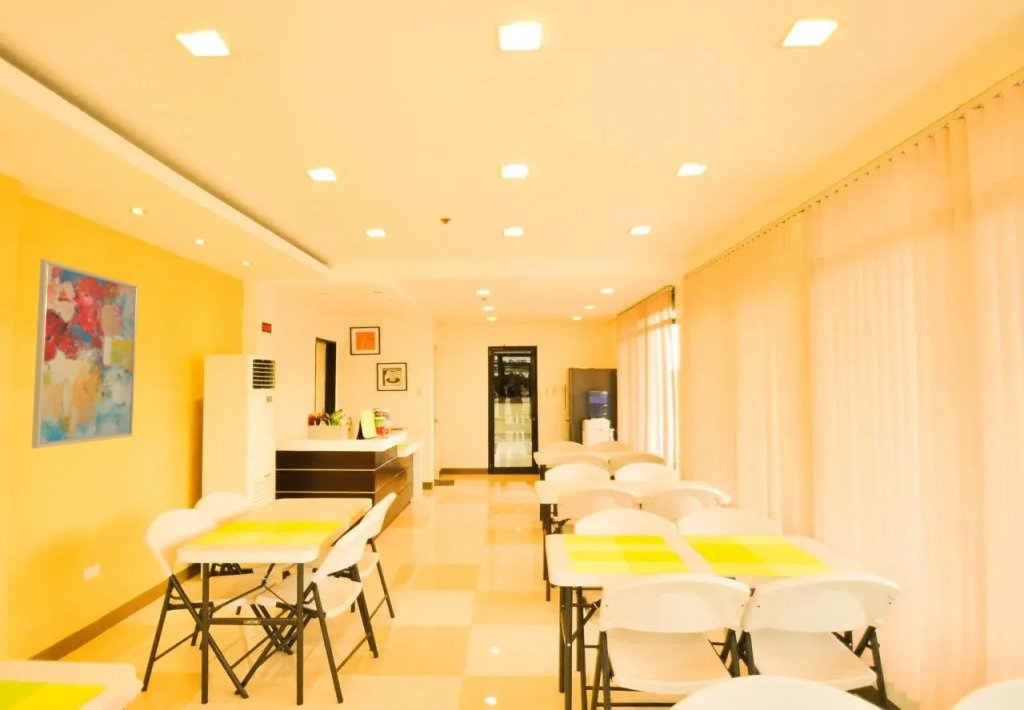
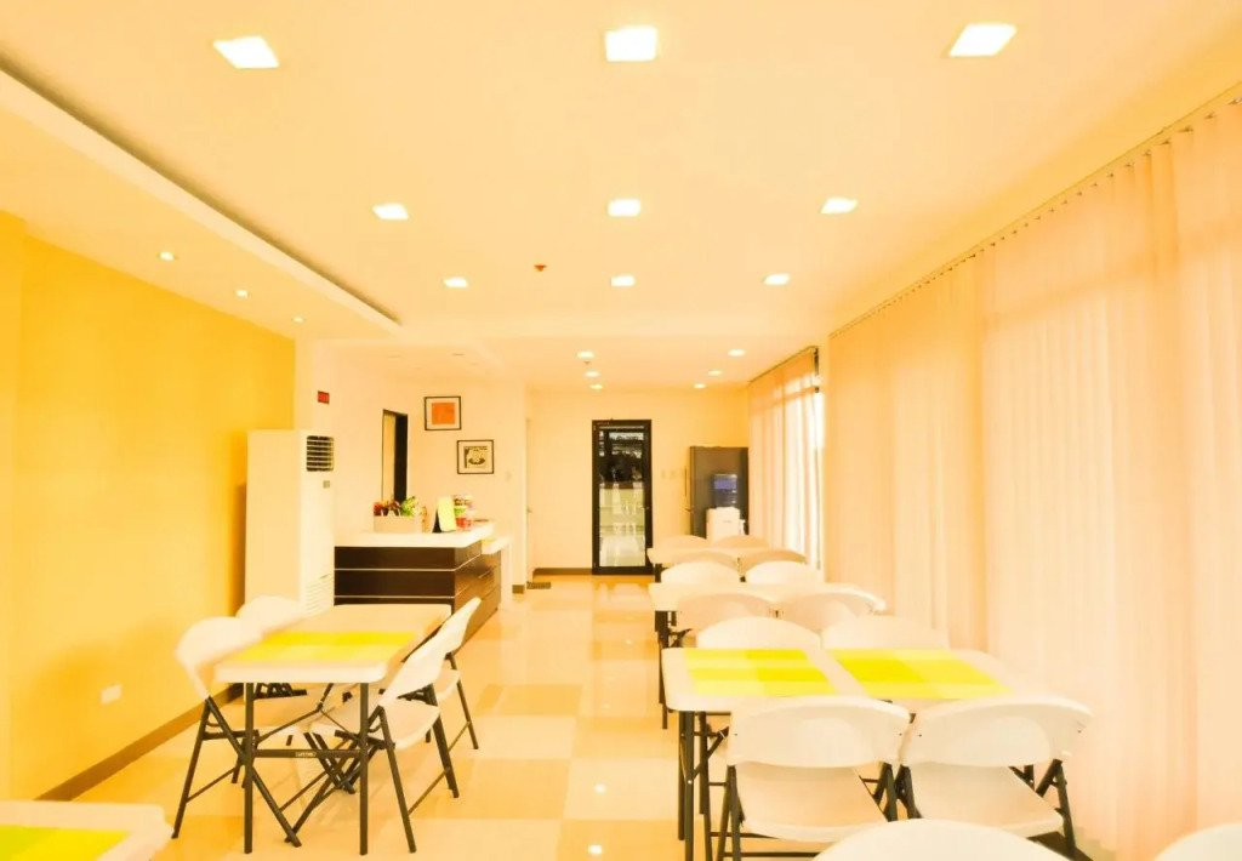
- wall art (91, 357)
